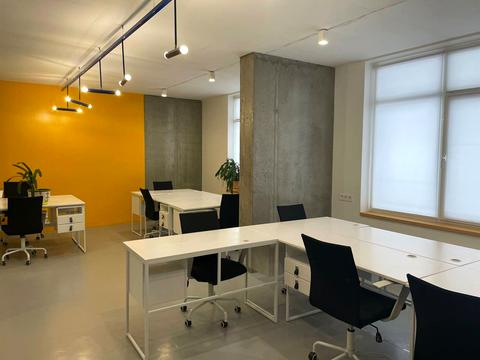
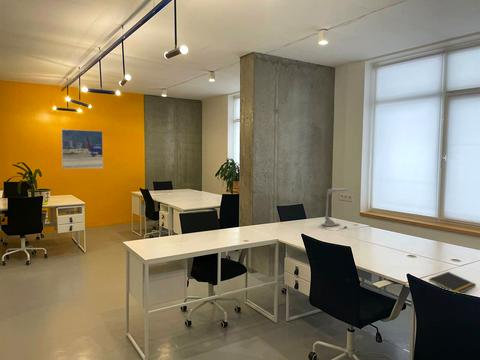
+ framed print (82, 149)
+ notepad (452, 282)
+ desk lamp (327, 207)
